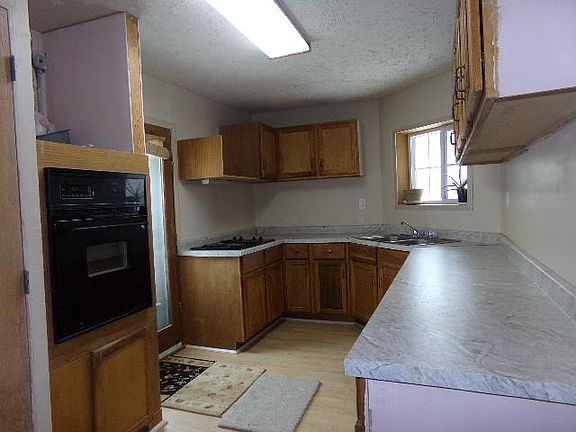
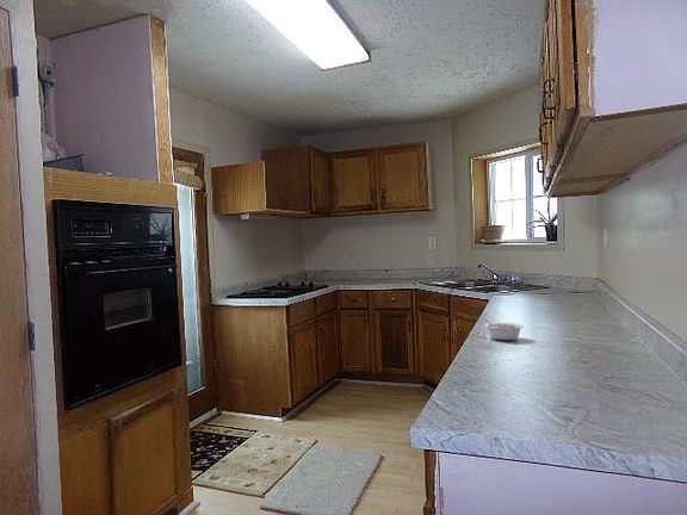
+ legume (502, 330)
